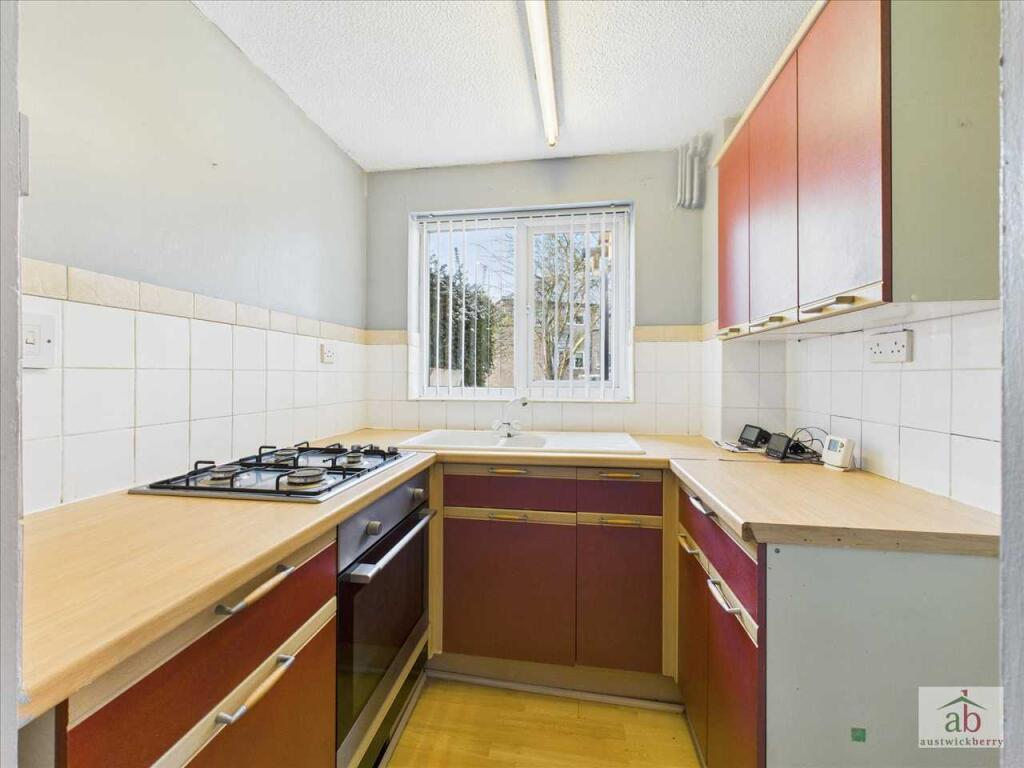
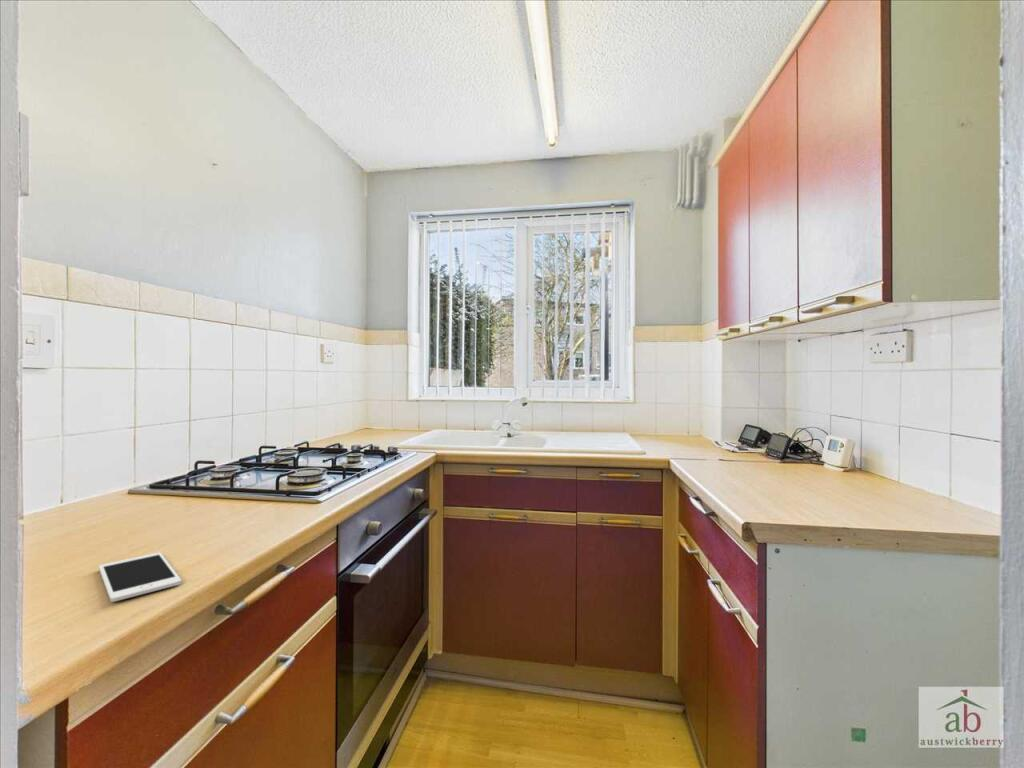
+ cell phone (138, 574)
